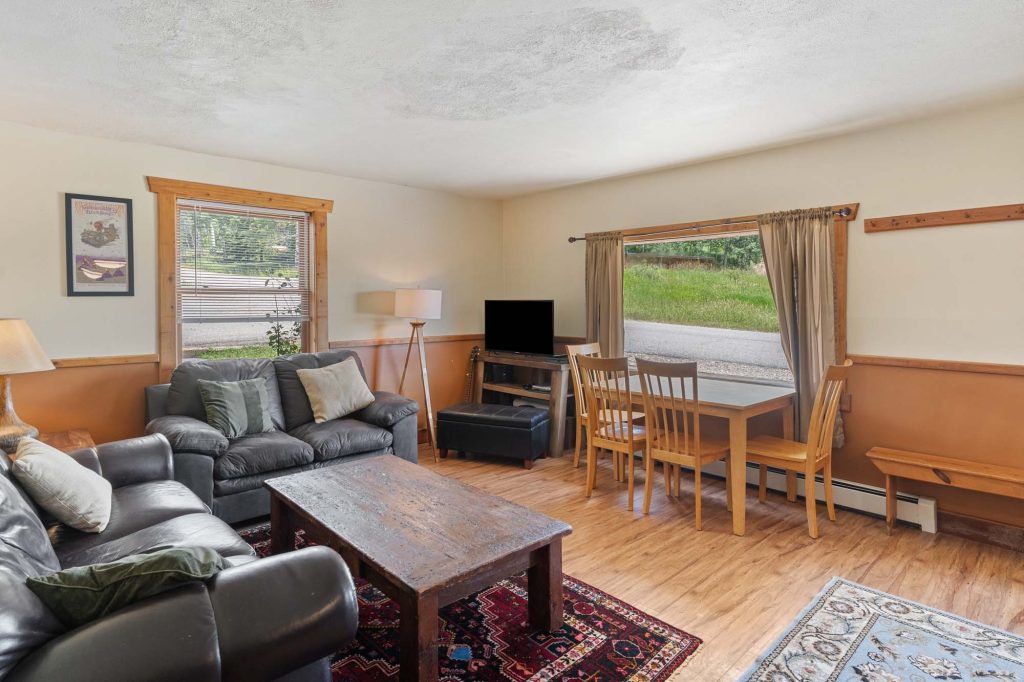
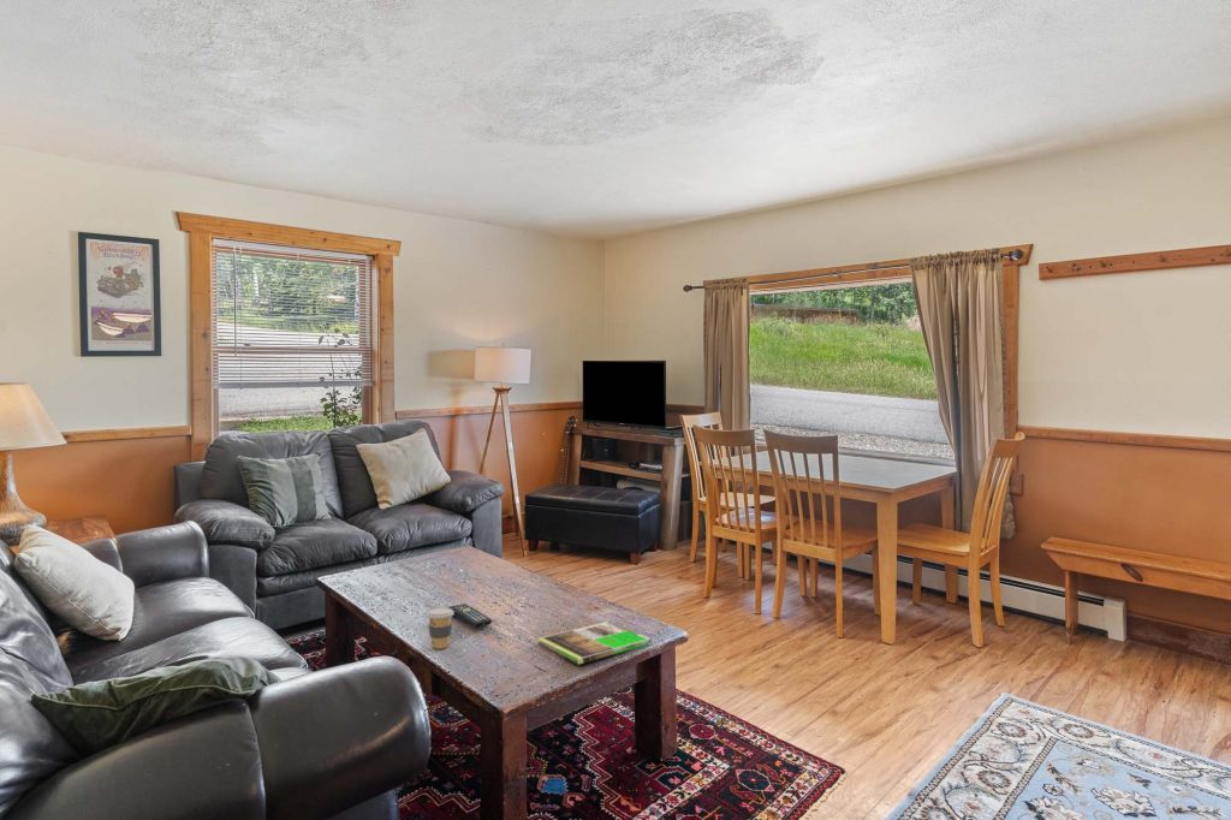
+ coffee cup (440, 628)
+ magazine (594, 641)
+ remote control (468, 614)
